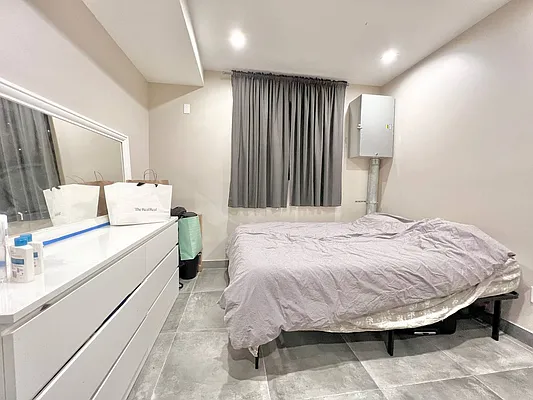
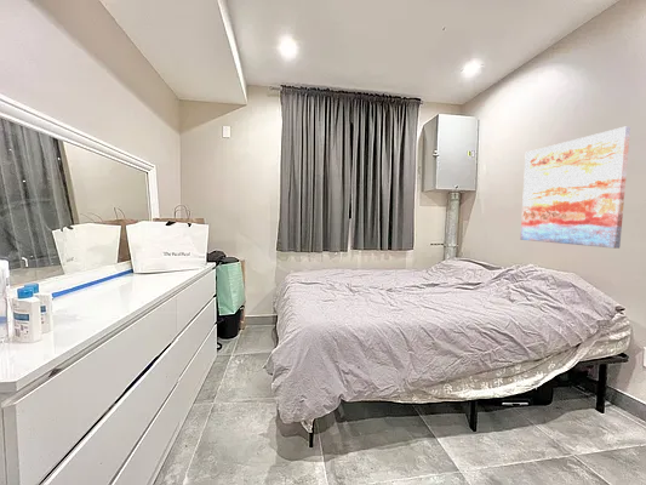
+ wall art (565, 193)
